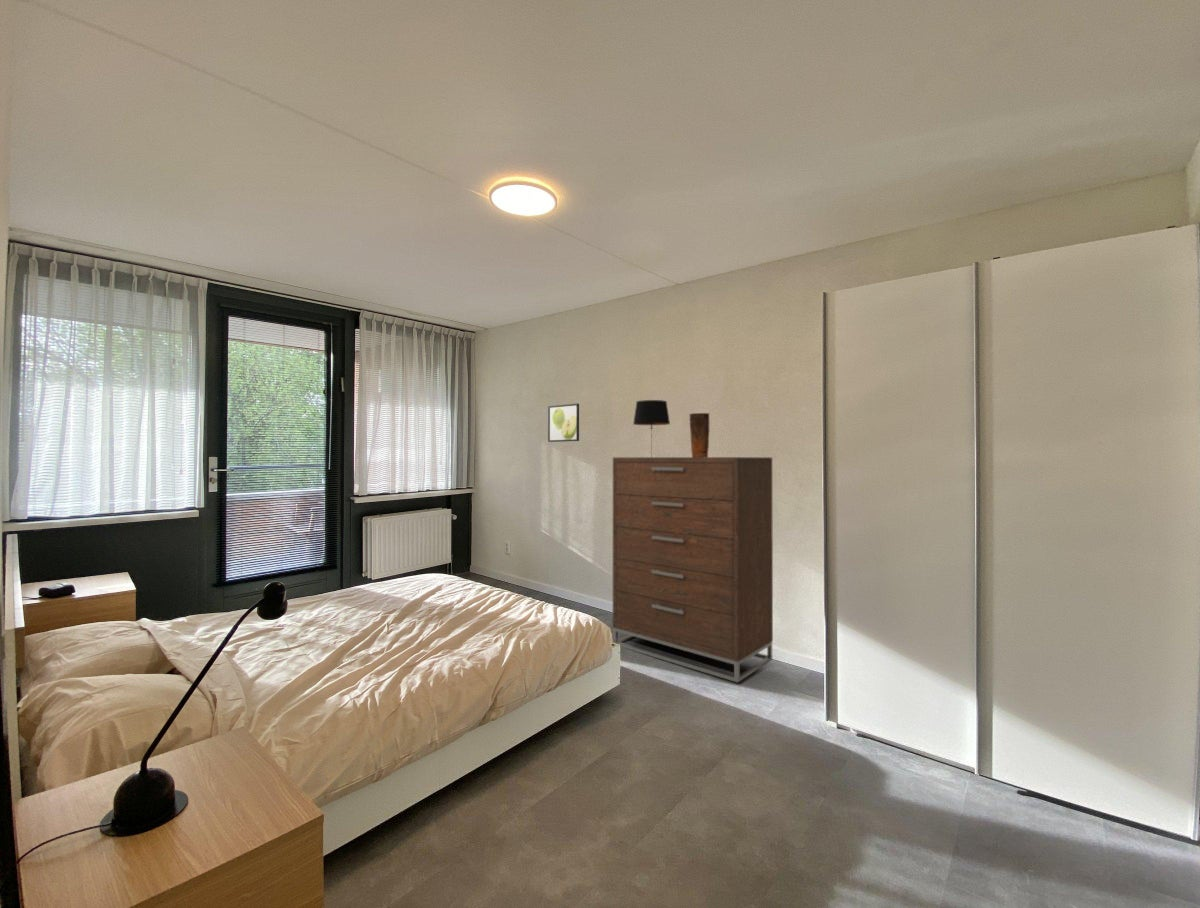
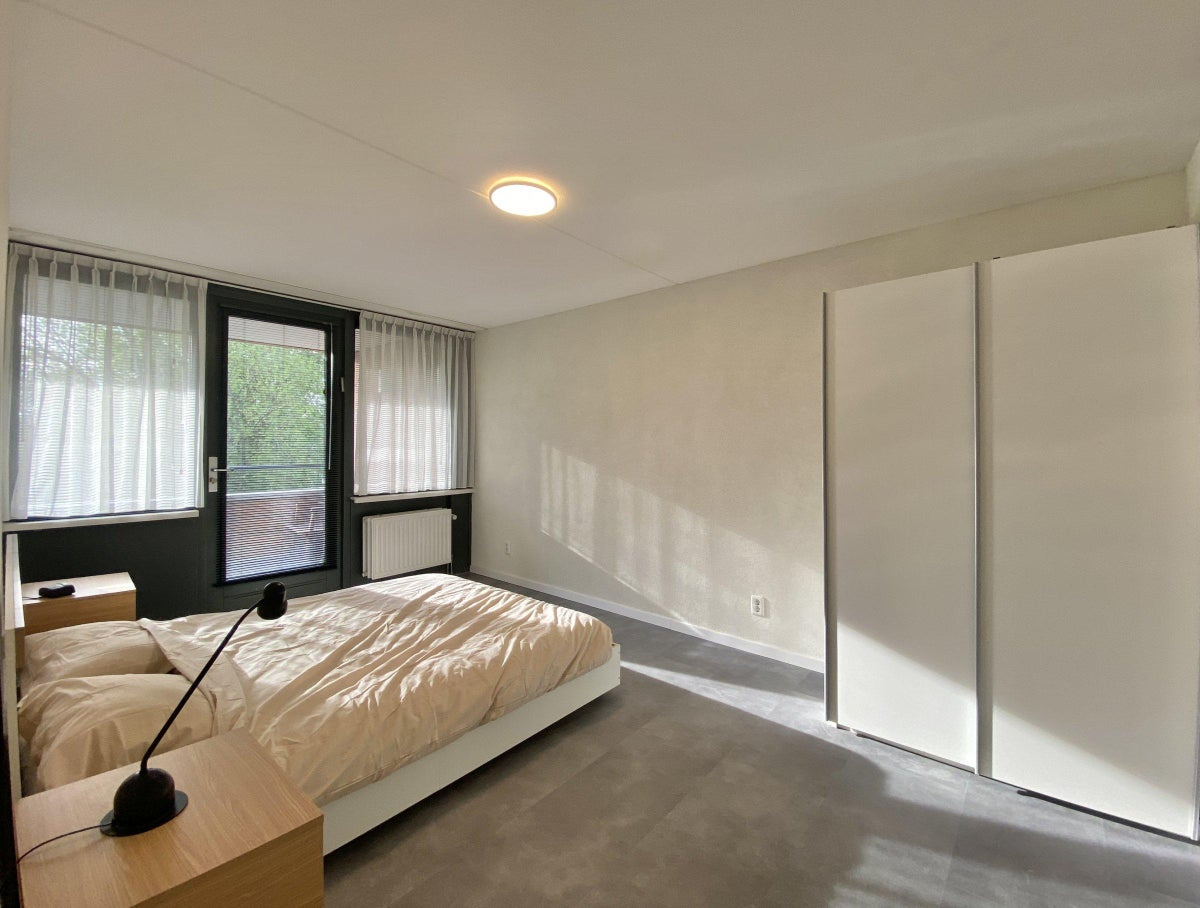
- dresser (688, 554)
- vase (699, 435)
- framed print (563, 423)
- table lamp (651, 429)
